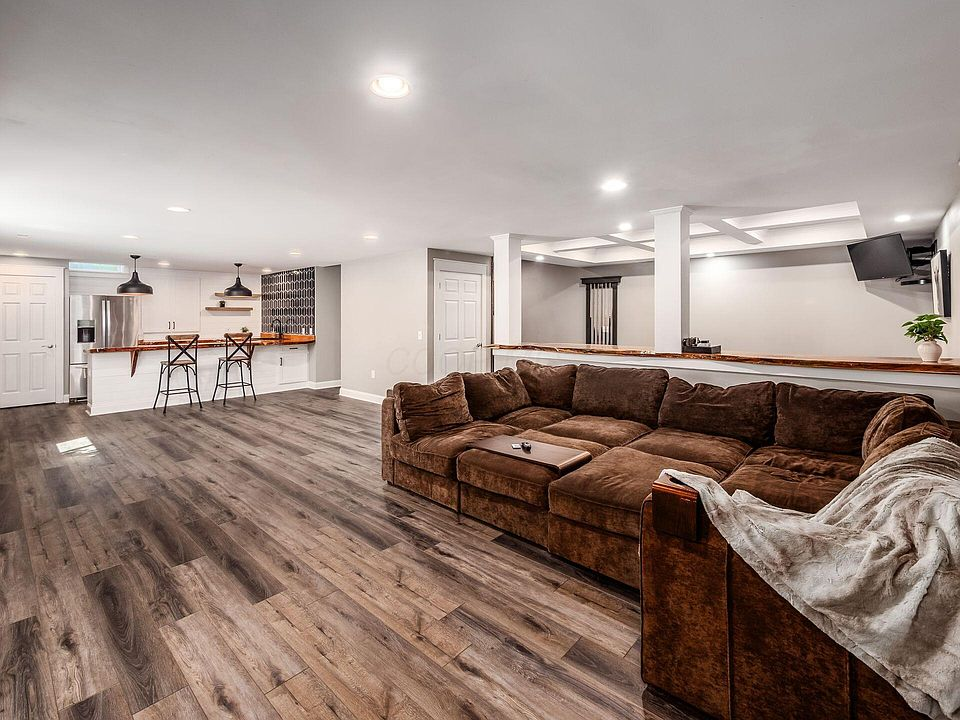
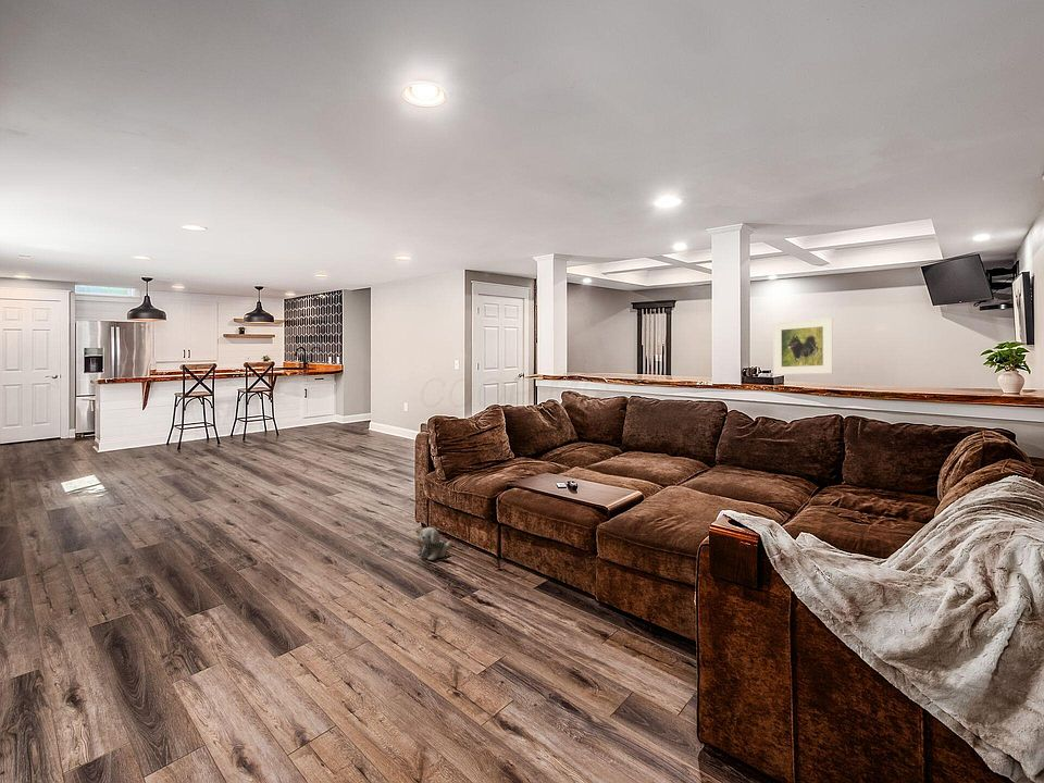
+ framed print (801, 347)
+ plush toy (438, 539)
